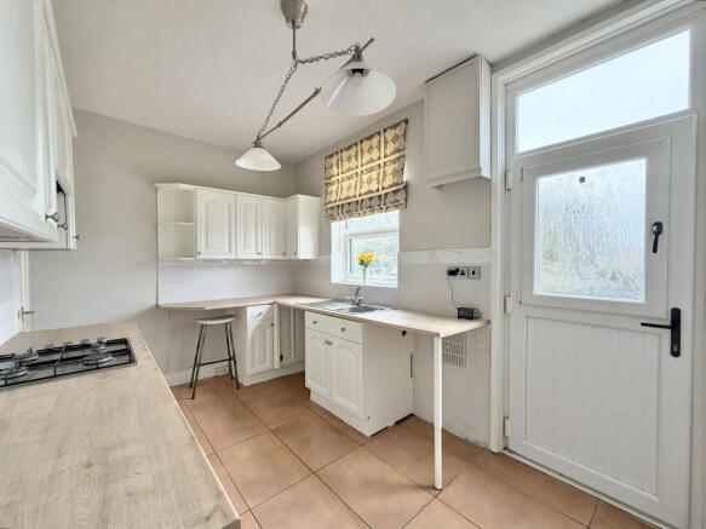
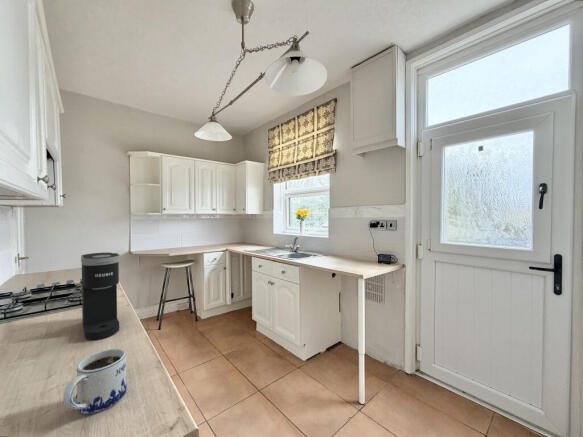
+ mug (98, 382)
+ coffee maker (100, 290)
